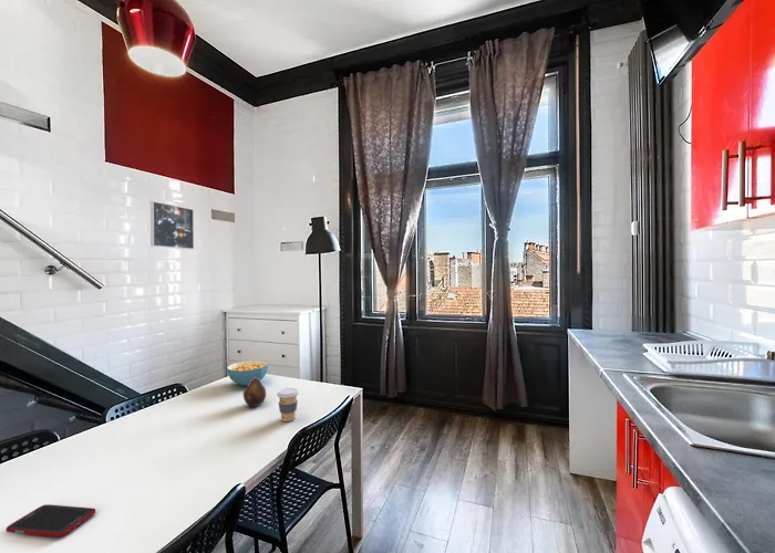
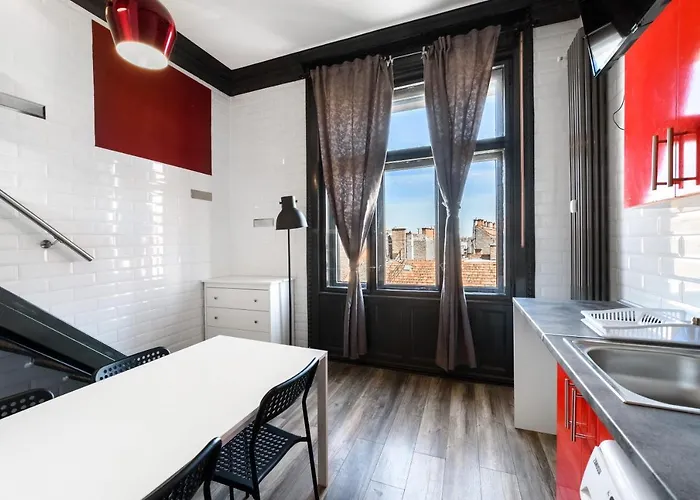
- cell phone (52, 520)
- coffee cup (288, 405)
- fruit (255, 390)
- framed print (173, 227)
- cereal bowl (248, 374)
